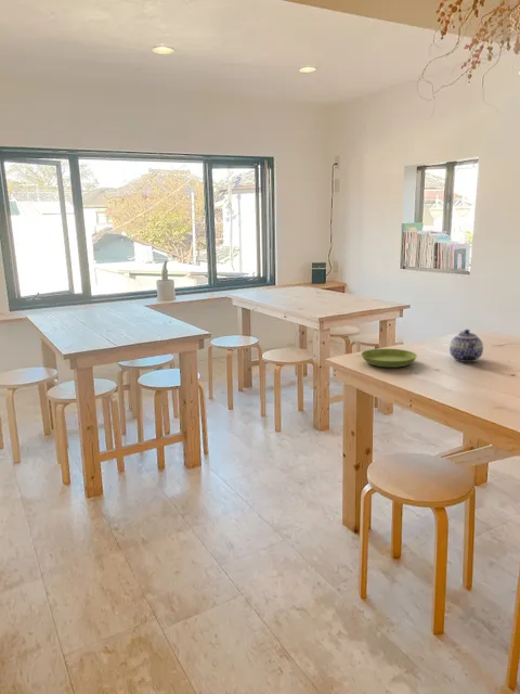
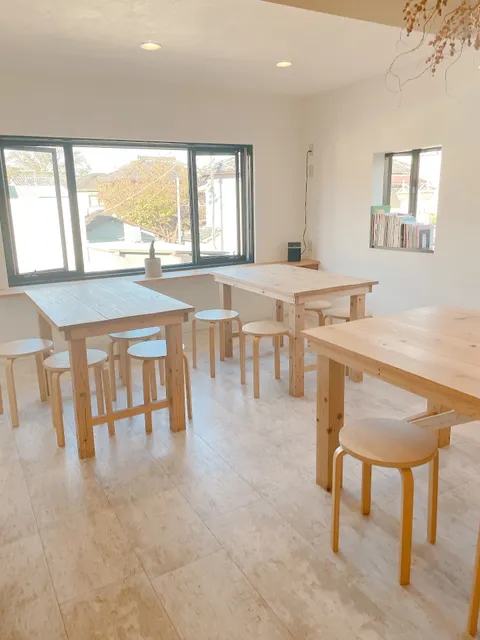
- saucer (388, 358)
- teapot (466, 344)
